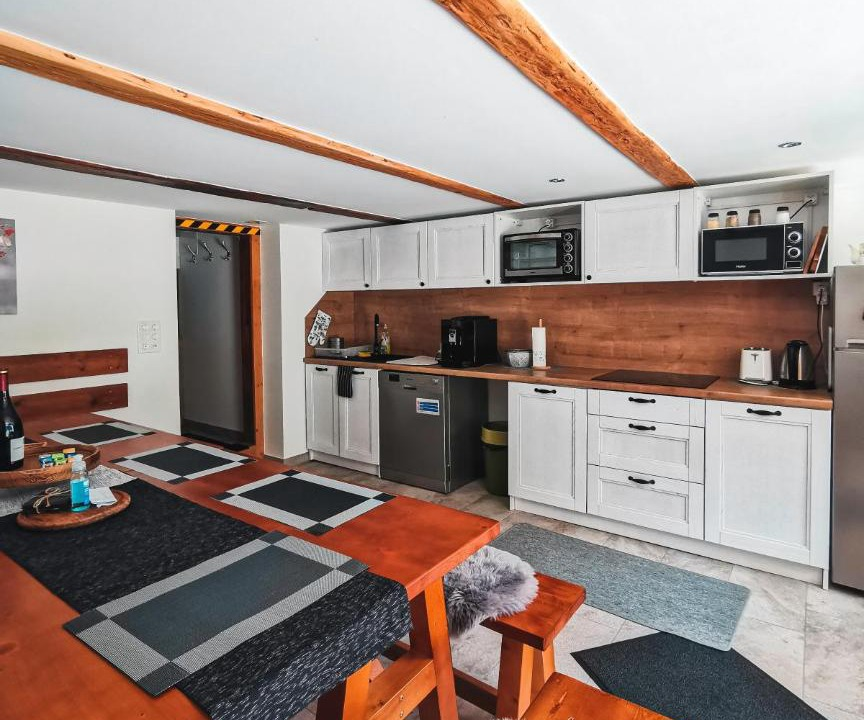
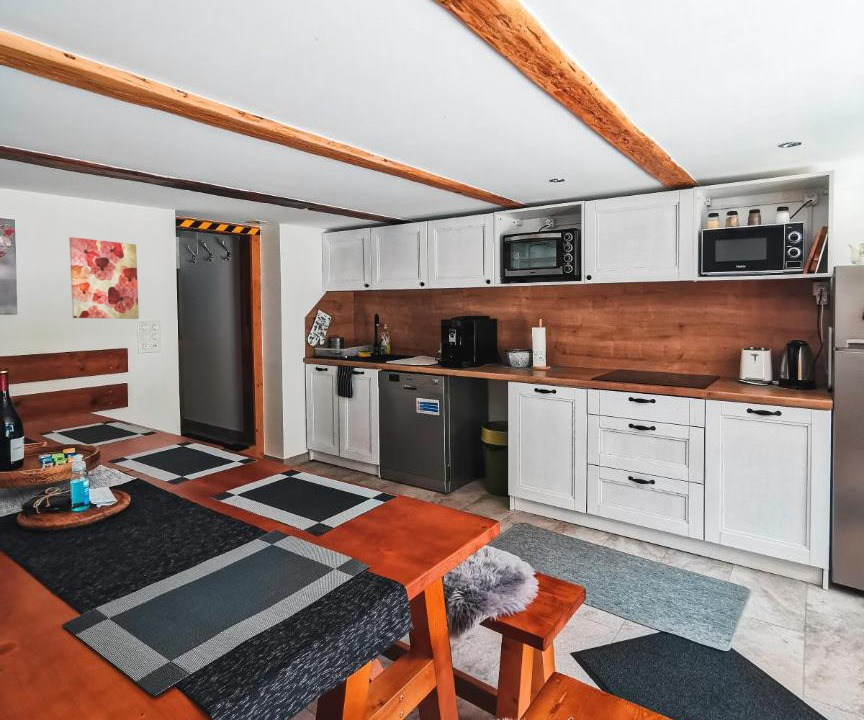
+ wall art (105, 279)
